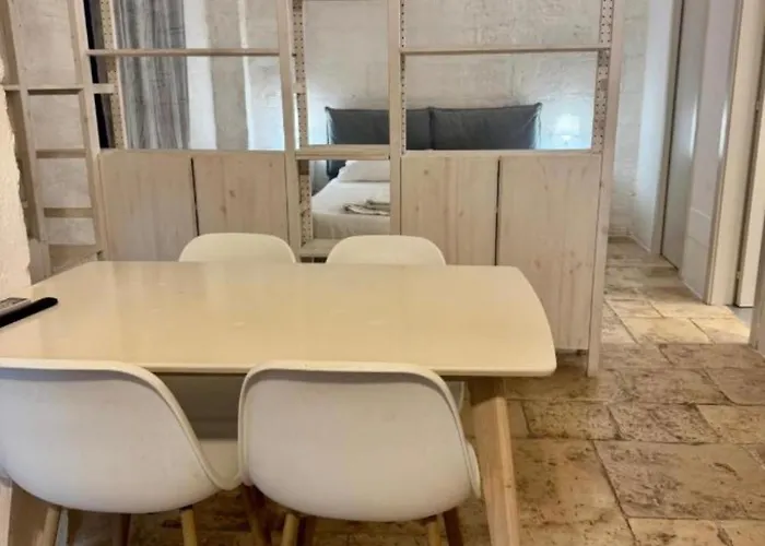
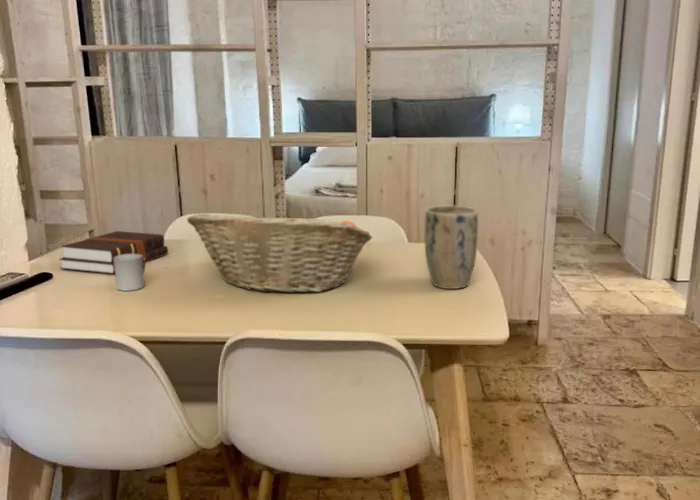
+ plant pot (450, 247)
+ cup (132, 270)
+ hardback book (115, 250)
+ fruit basket (279, 242)
